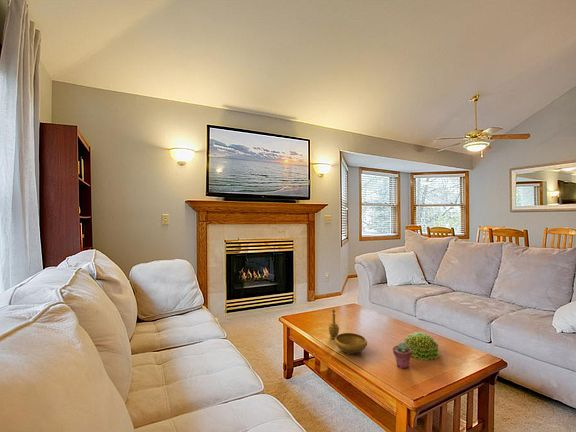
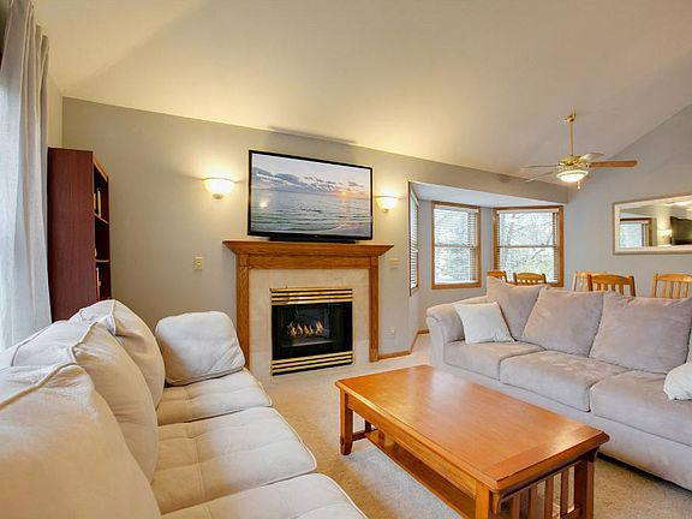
- decorative ball (420, 342)
- potted succulent (402, 353)
- decorative bowl (344, 333)
